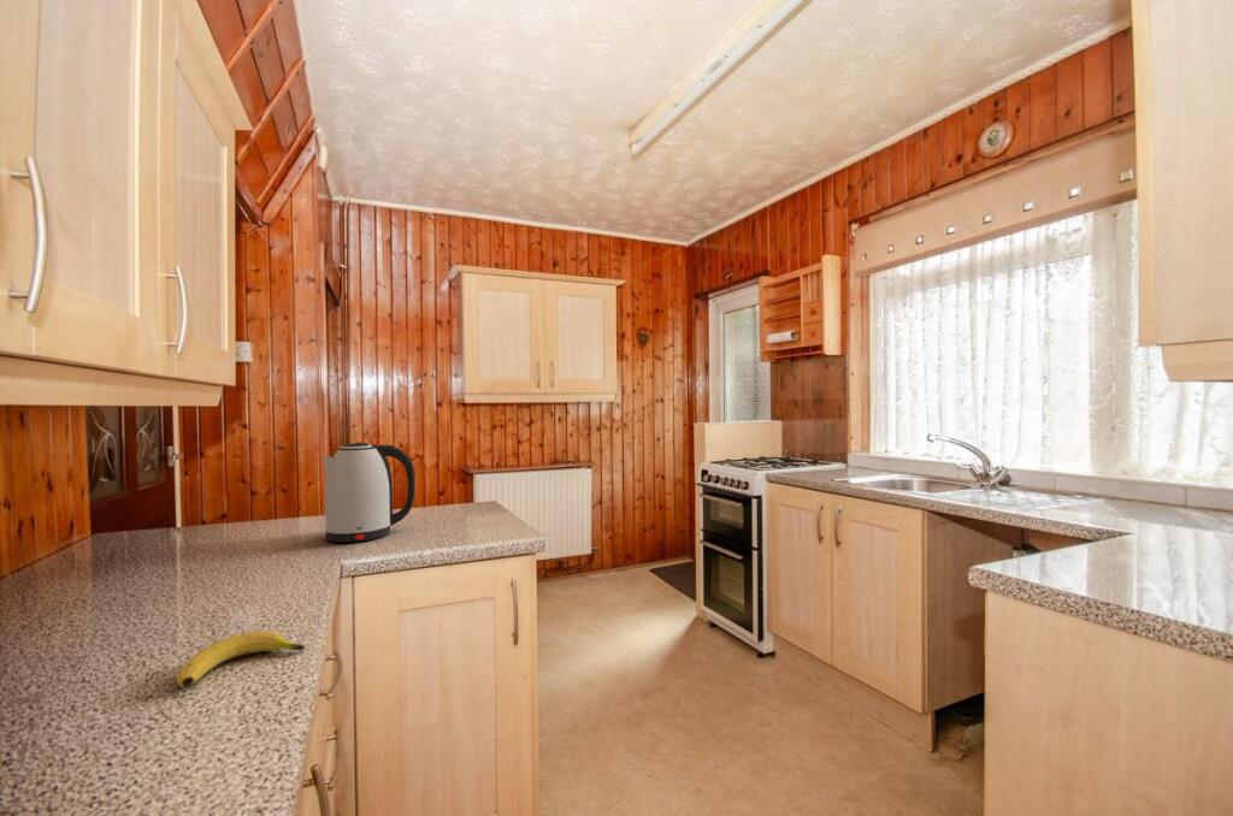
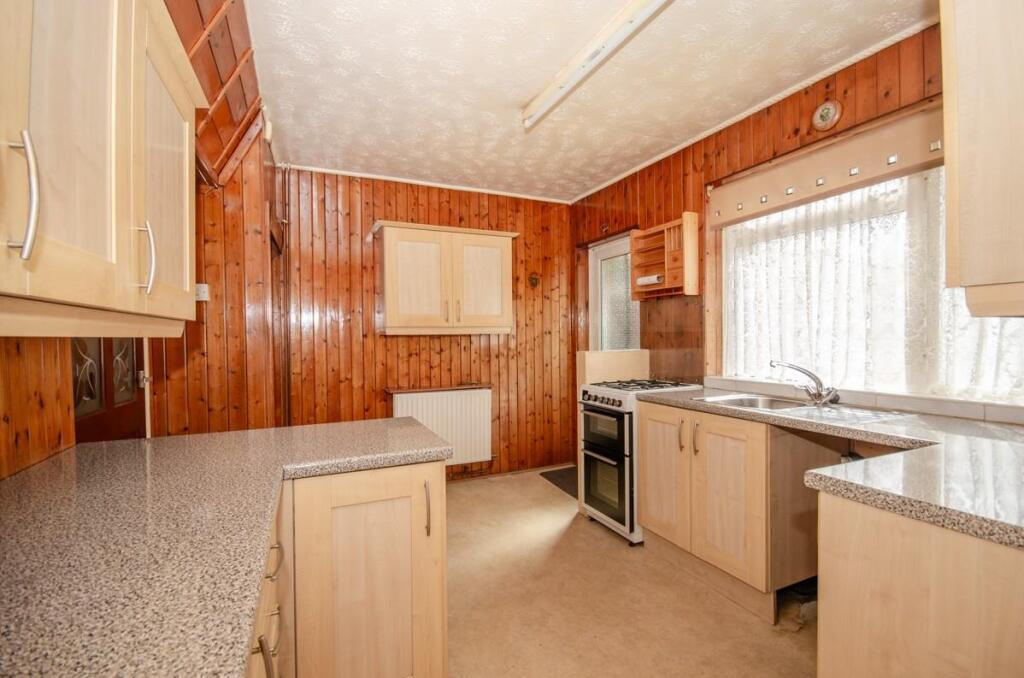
- kettle (370, 487)
- fruit (246, 652)
